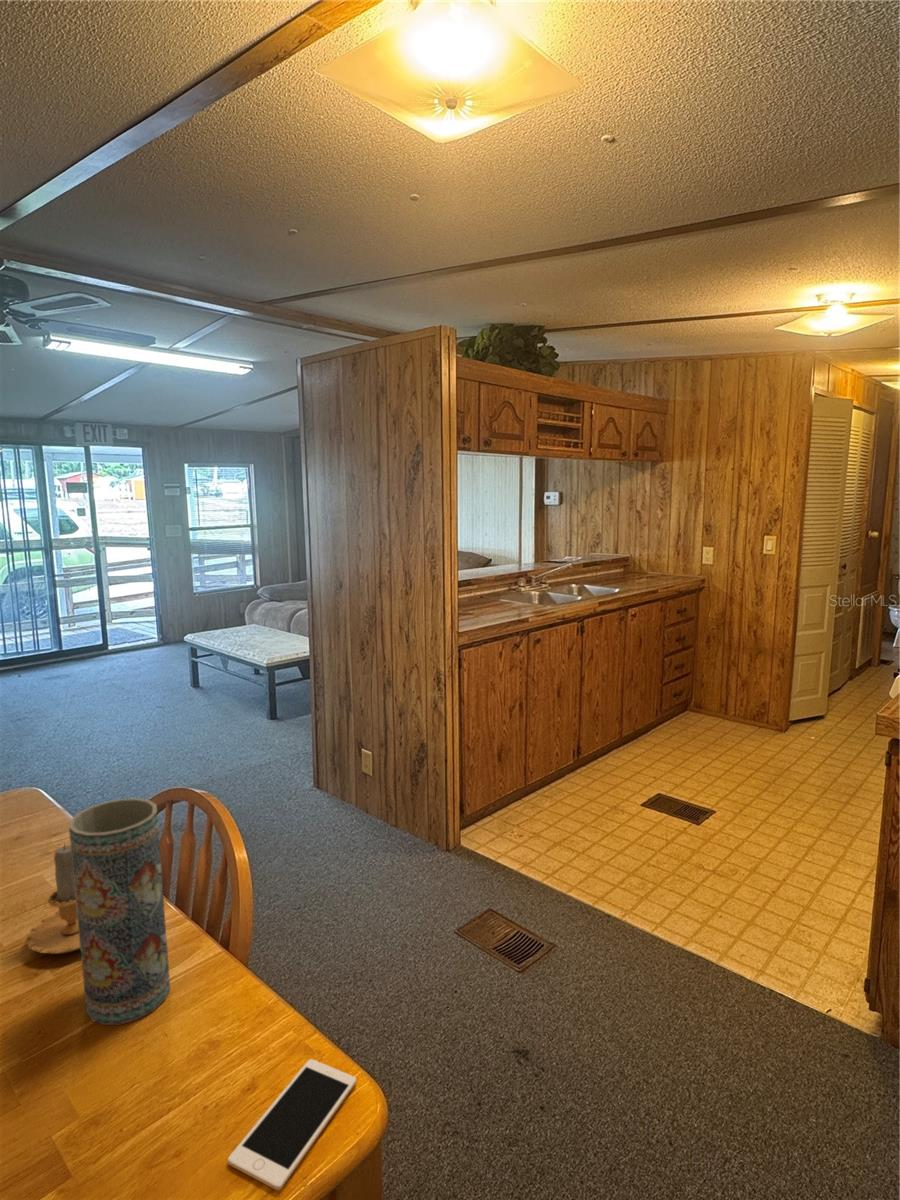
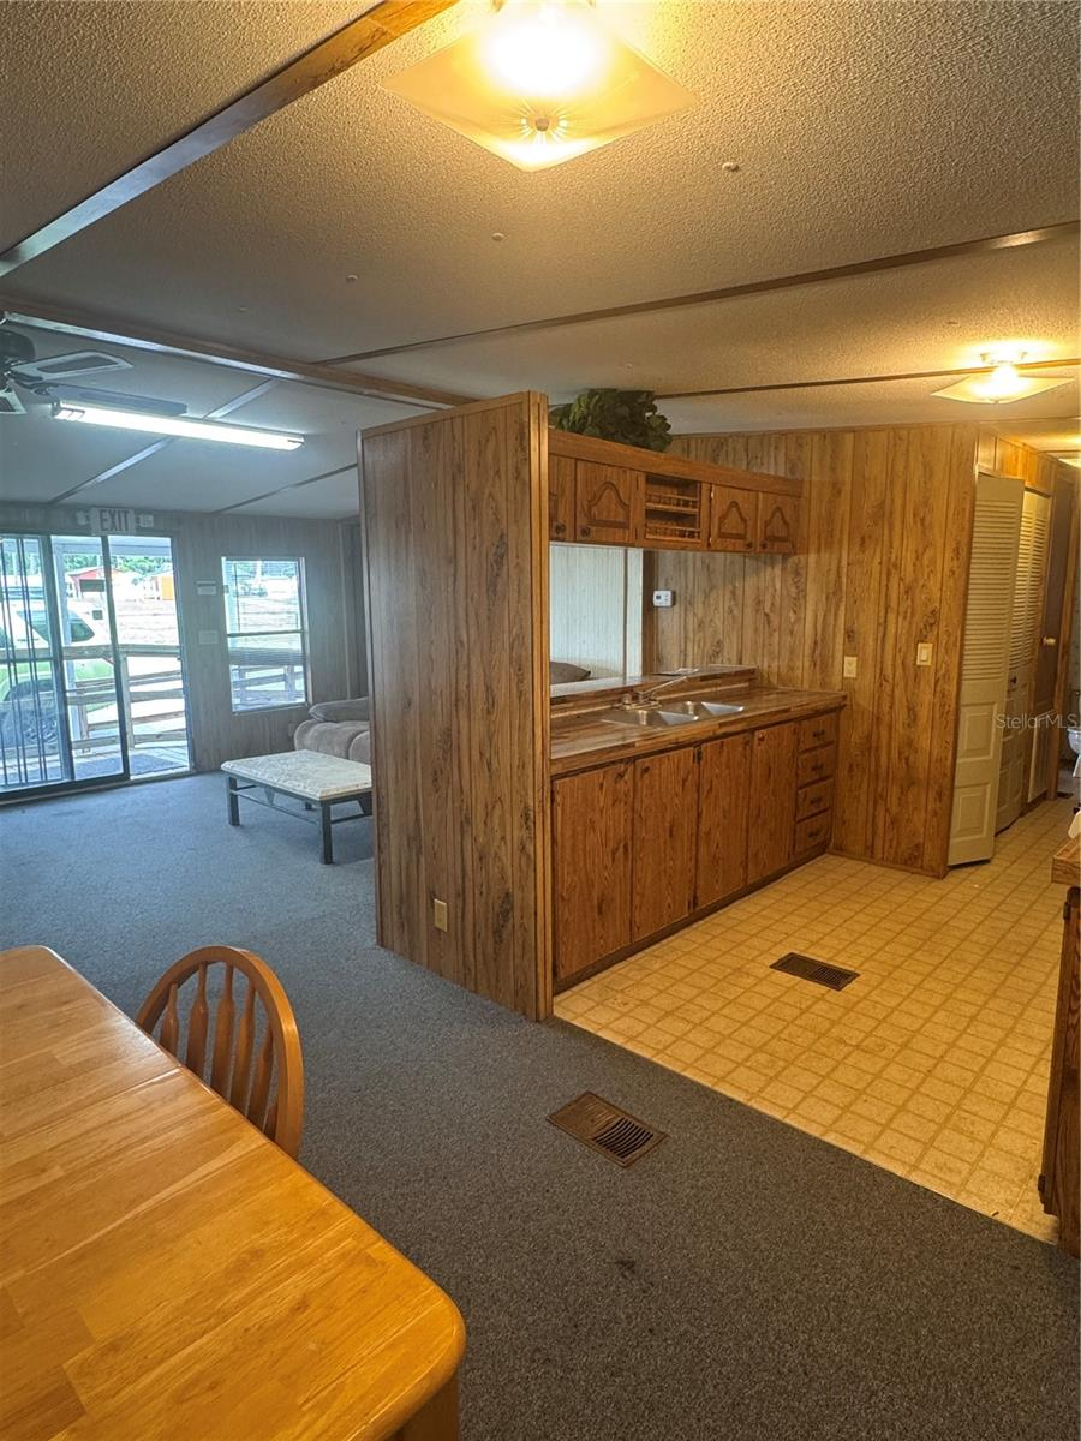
- candle (74, 888)
- cell phone (296, 1118)
- vase (122, 907)
